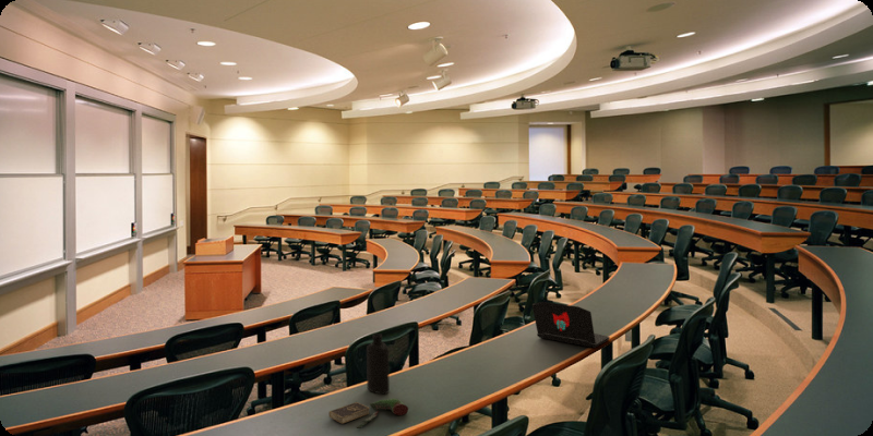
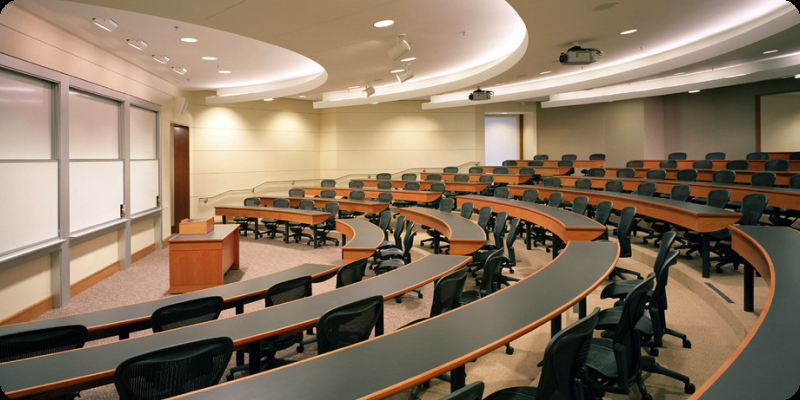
- bottle (378, 362)
- book (368, 409)
- laptop (571, 319)
